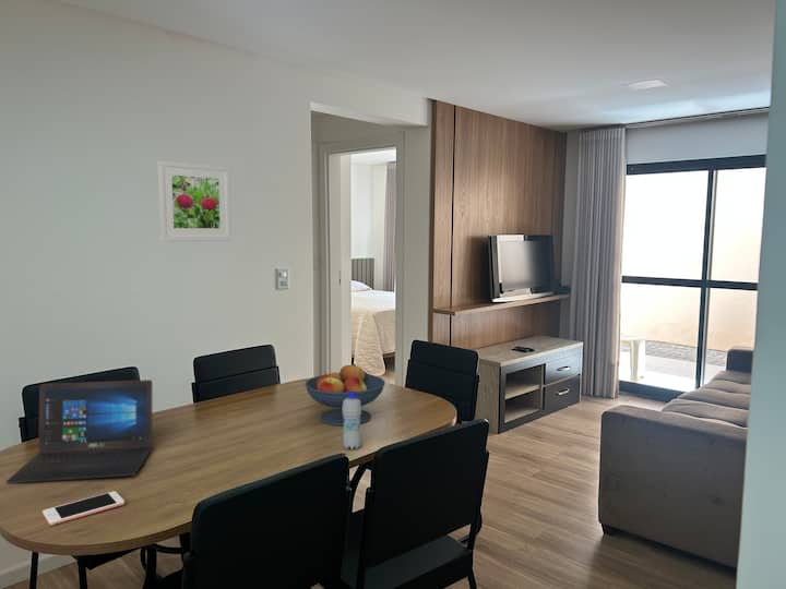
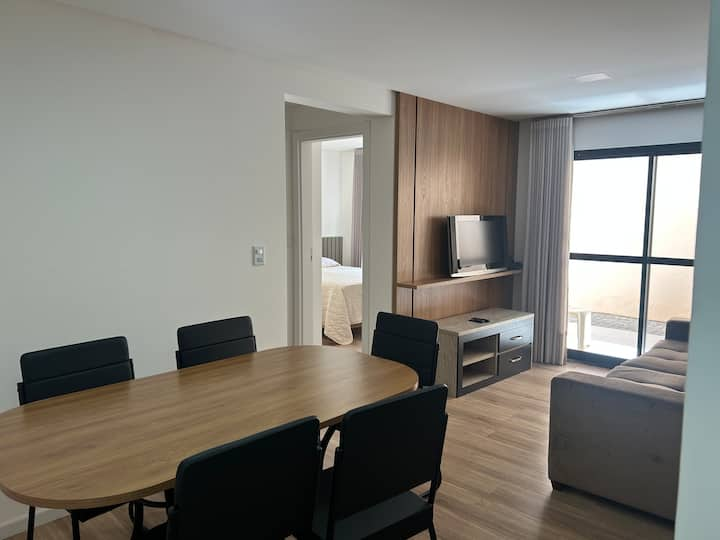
- fruit bowl (345, 393)
- bottle (352, 419)
- laptop (84, 428)
- cell phone (84, 507)
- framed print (195, 202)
